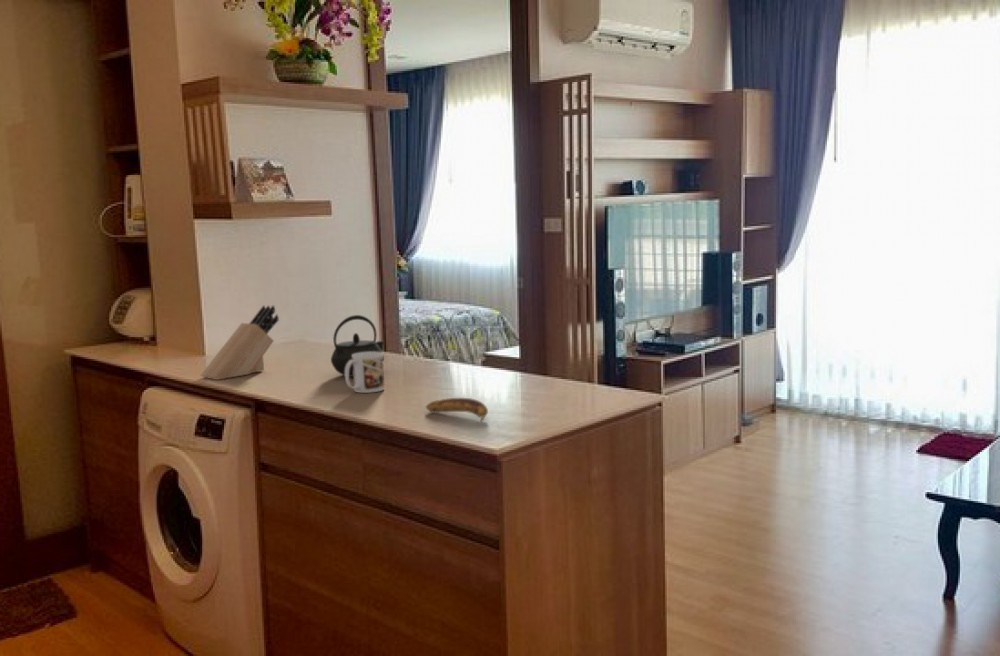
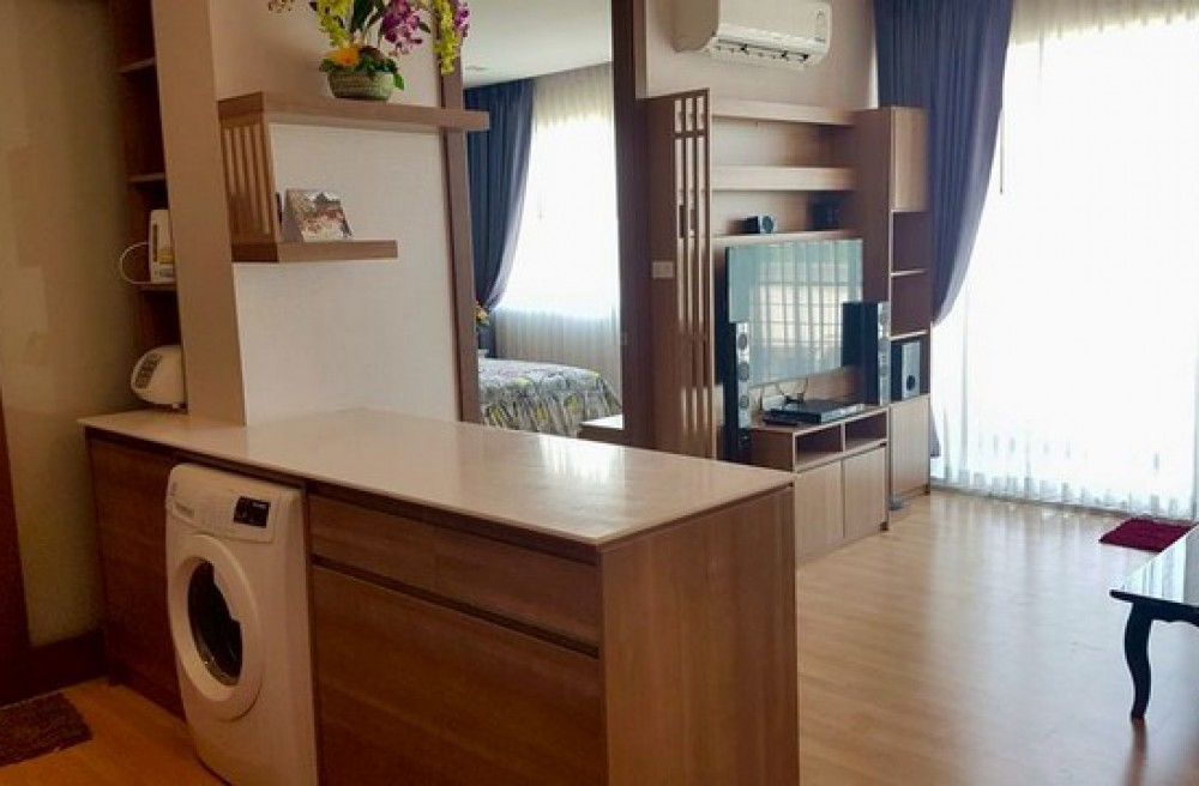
- banana (458, 406)
- kettle (359, 344)
- knife block (241, 340)
- mug (363, 373)
